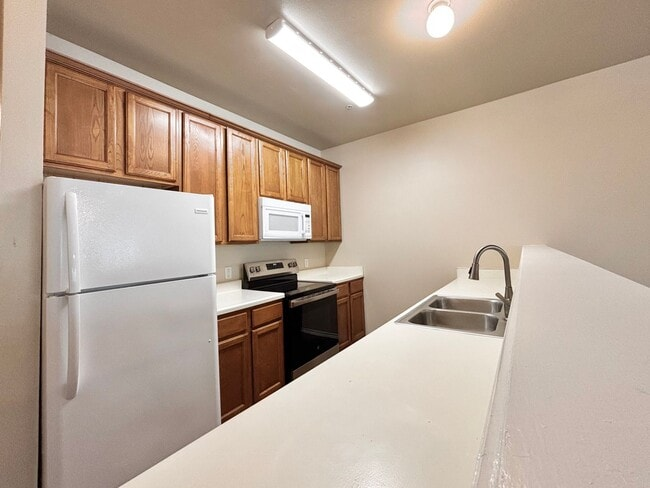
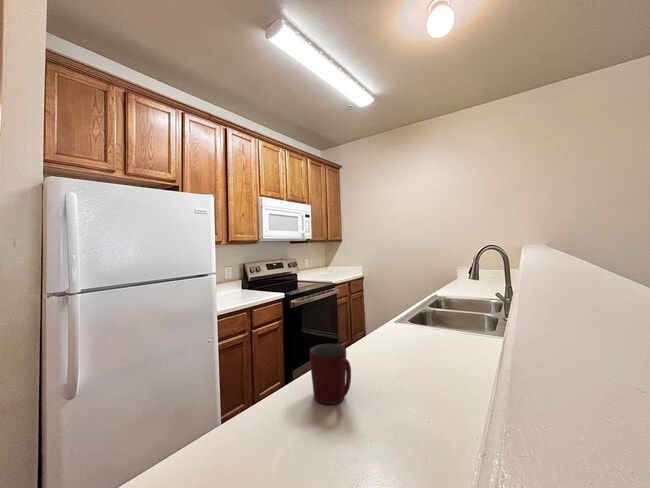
+ mug (332, 374)
